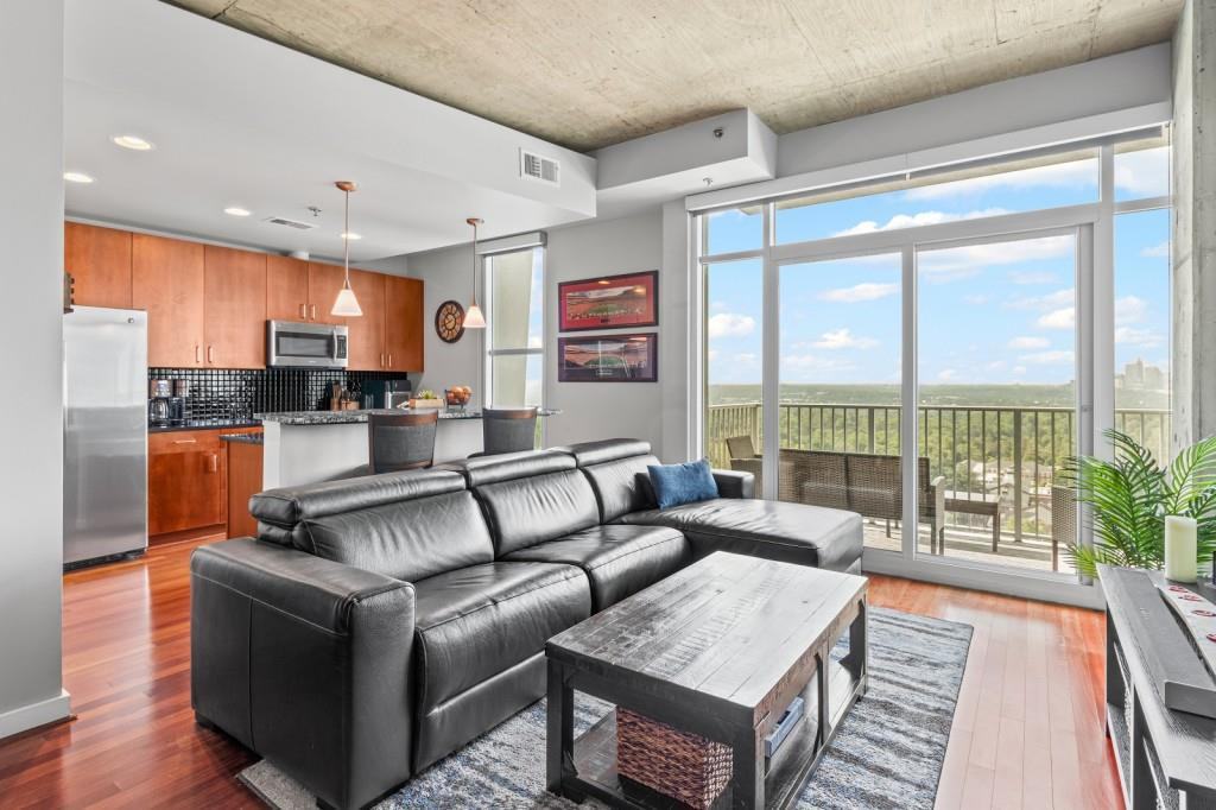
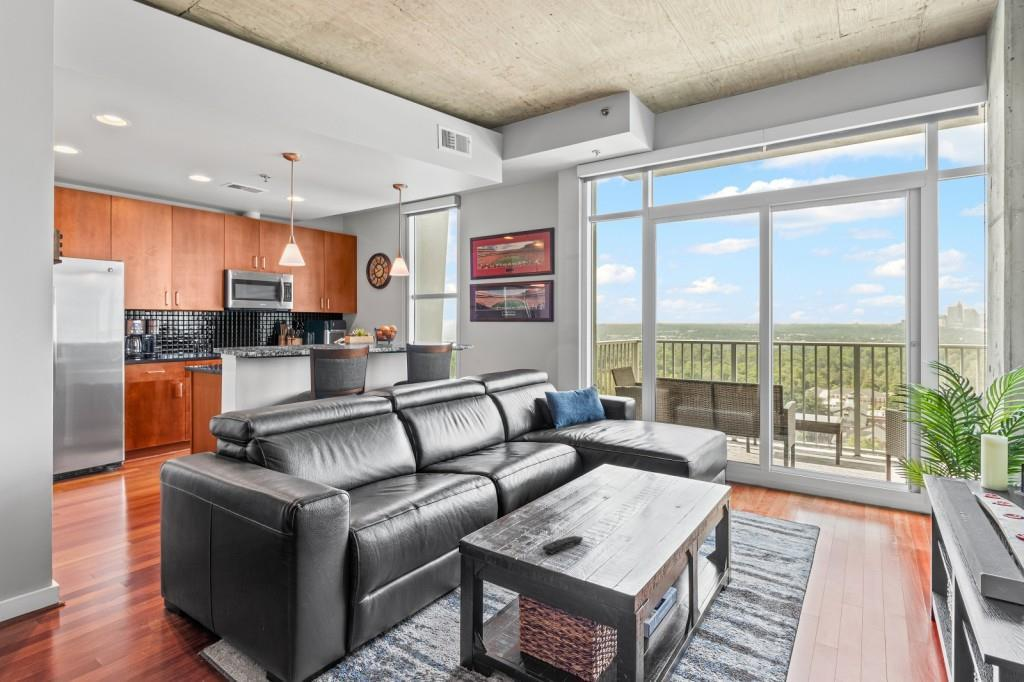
+ remote control (564, 542)
